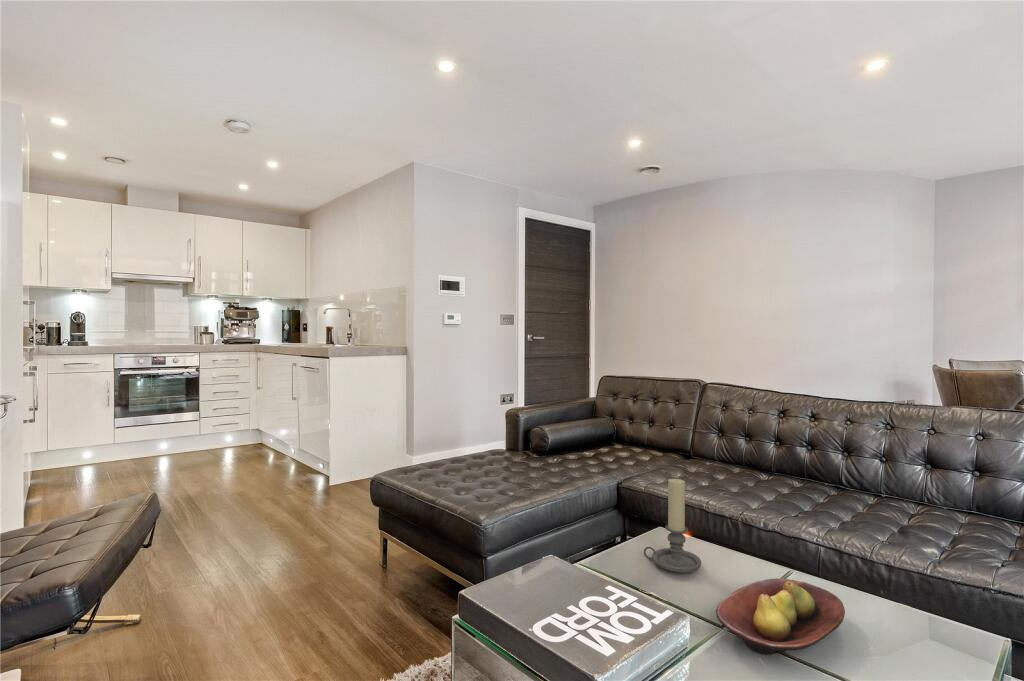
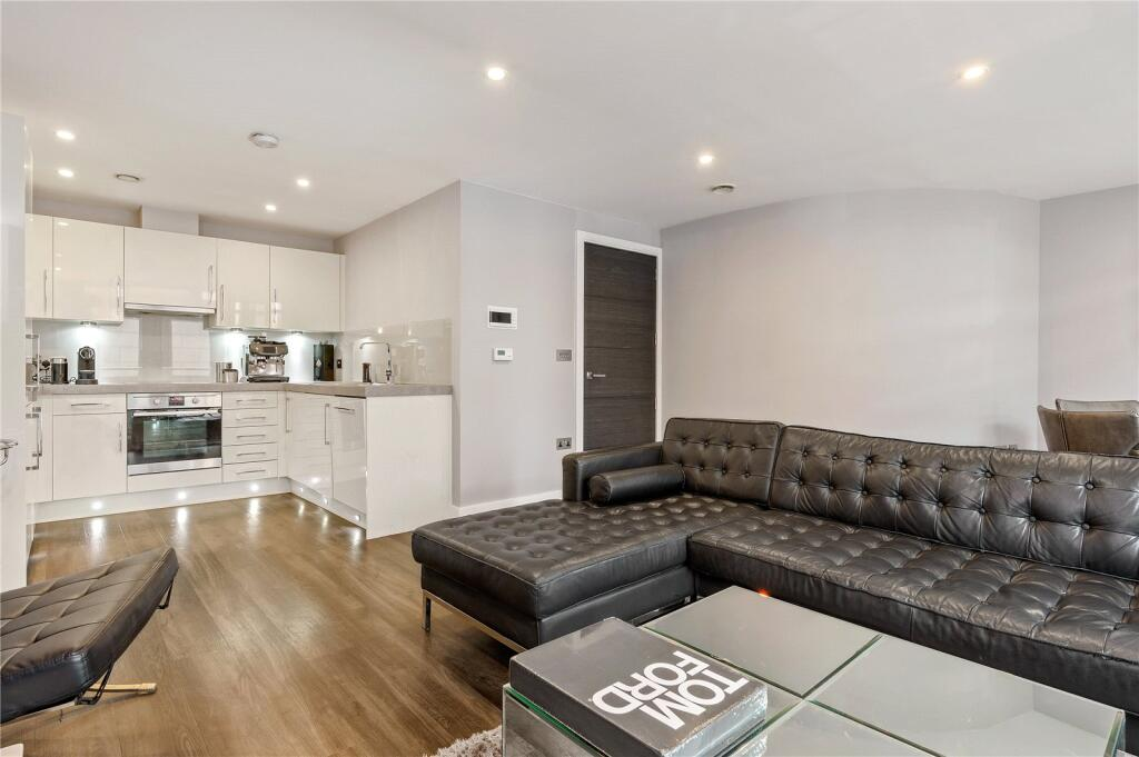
- candle holder (671, 521)
- fruit bowl (780, 610)
